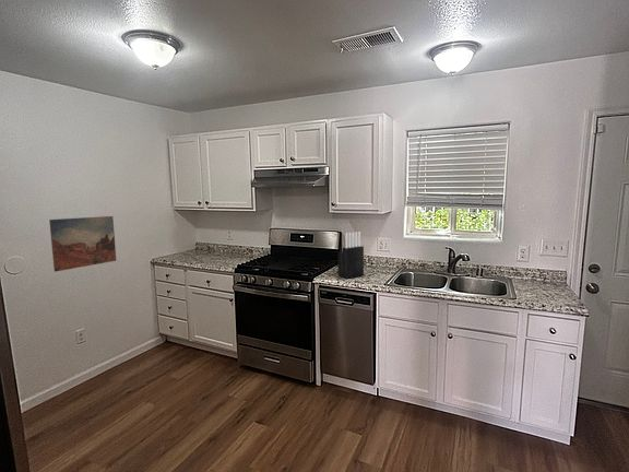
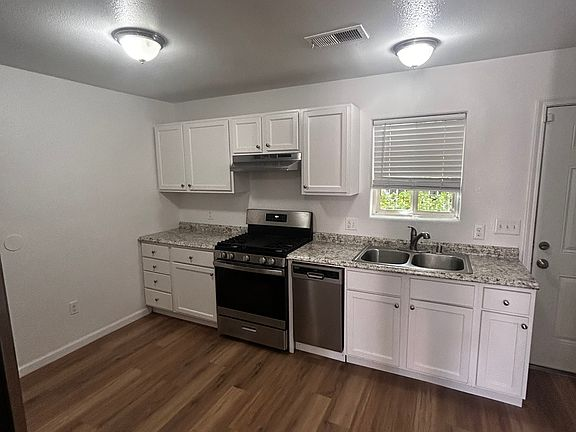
- knife block (349, 253)
- wall art (85, 241)
